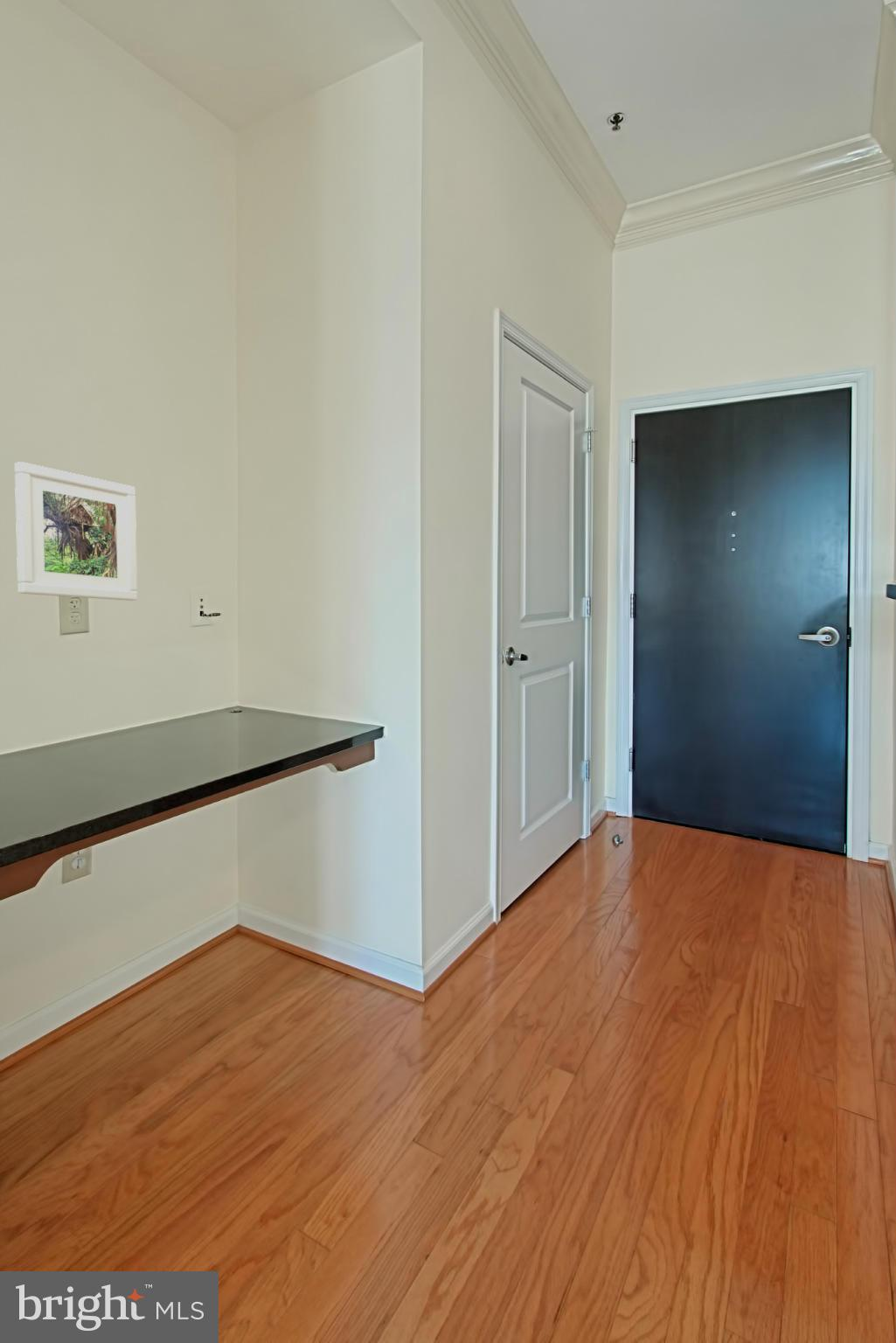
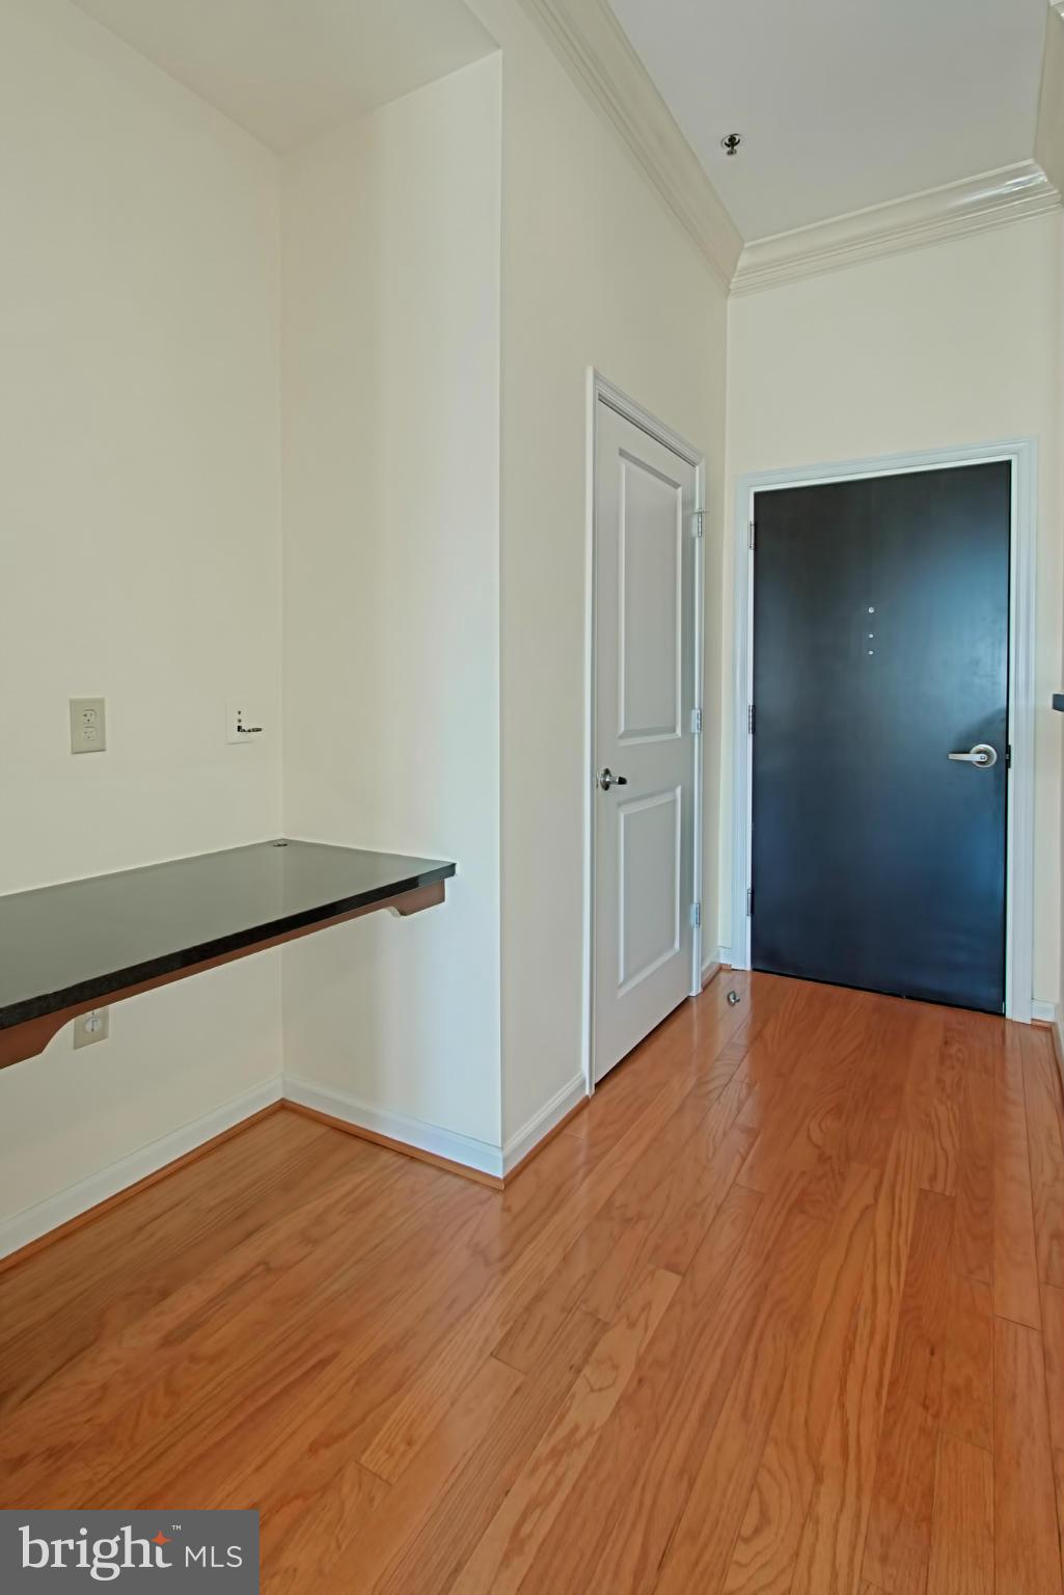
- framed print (80, 536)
